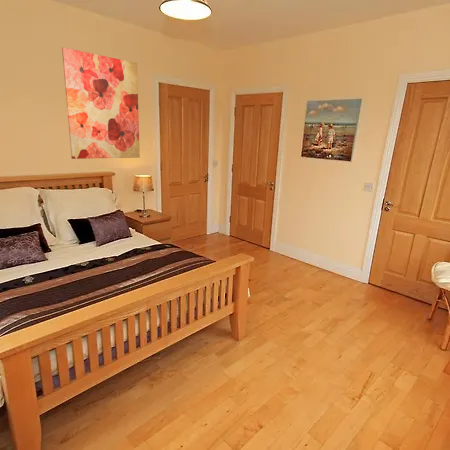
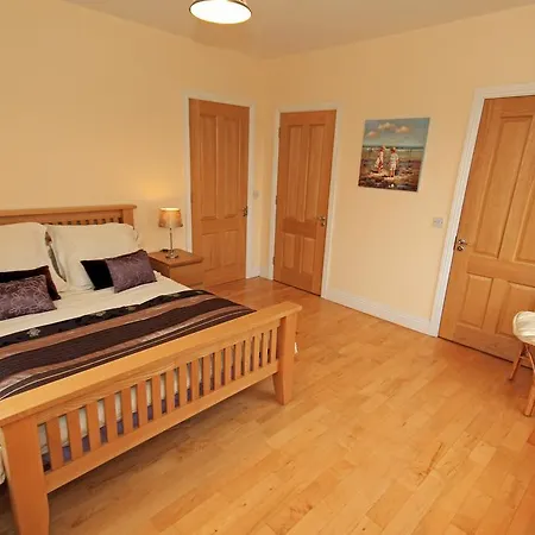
- wall art (105, 109)
